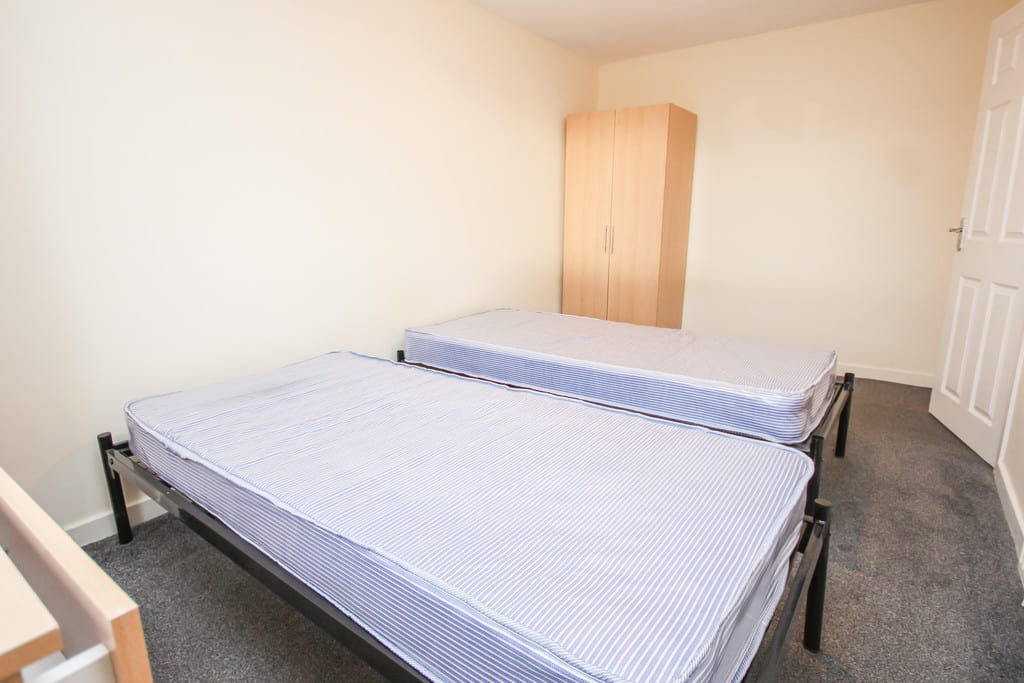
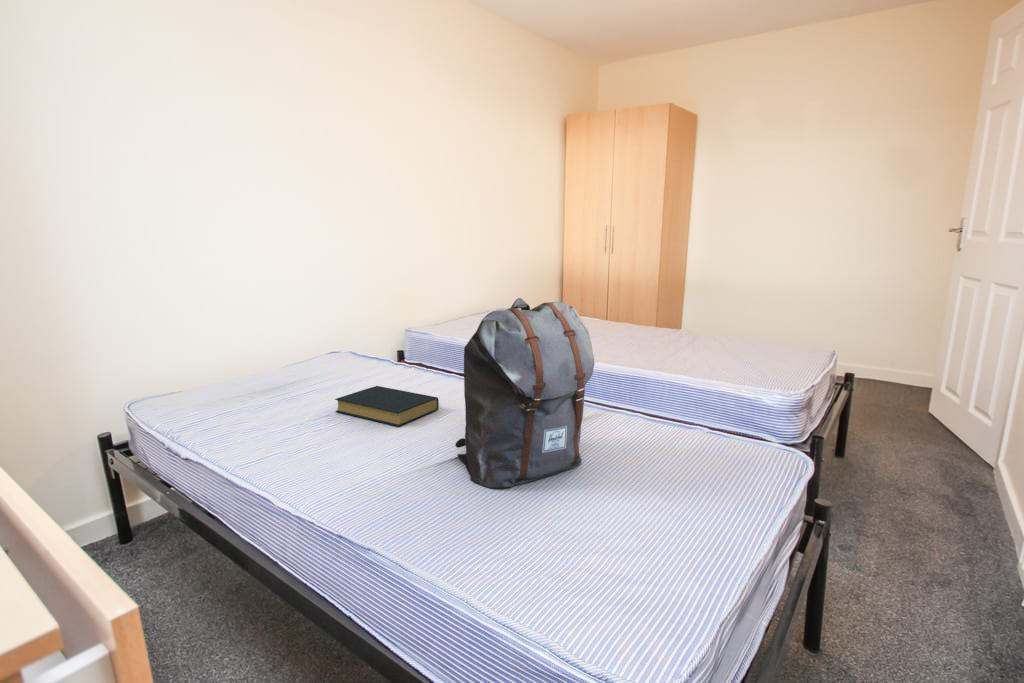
+ backpack (524, 384)
+ hardback book (387, 404)
